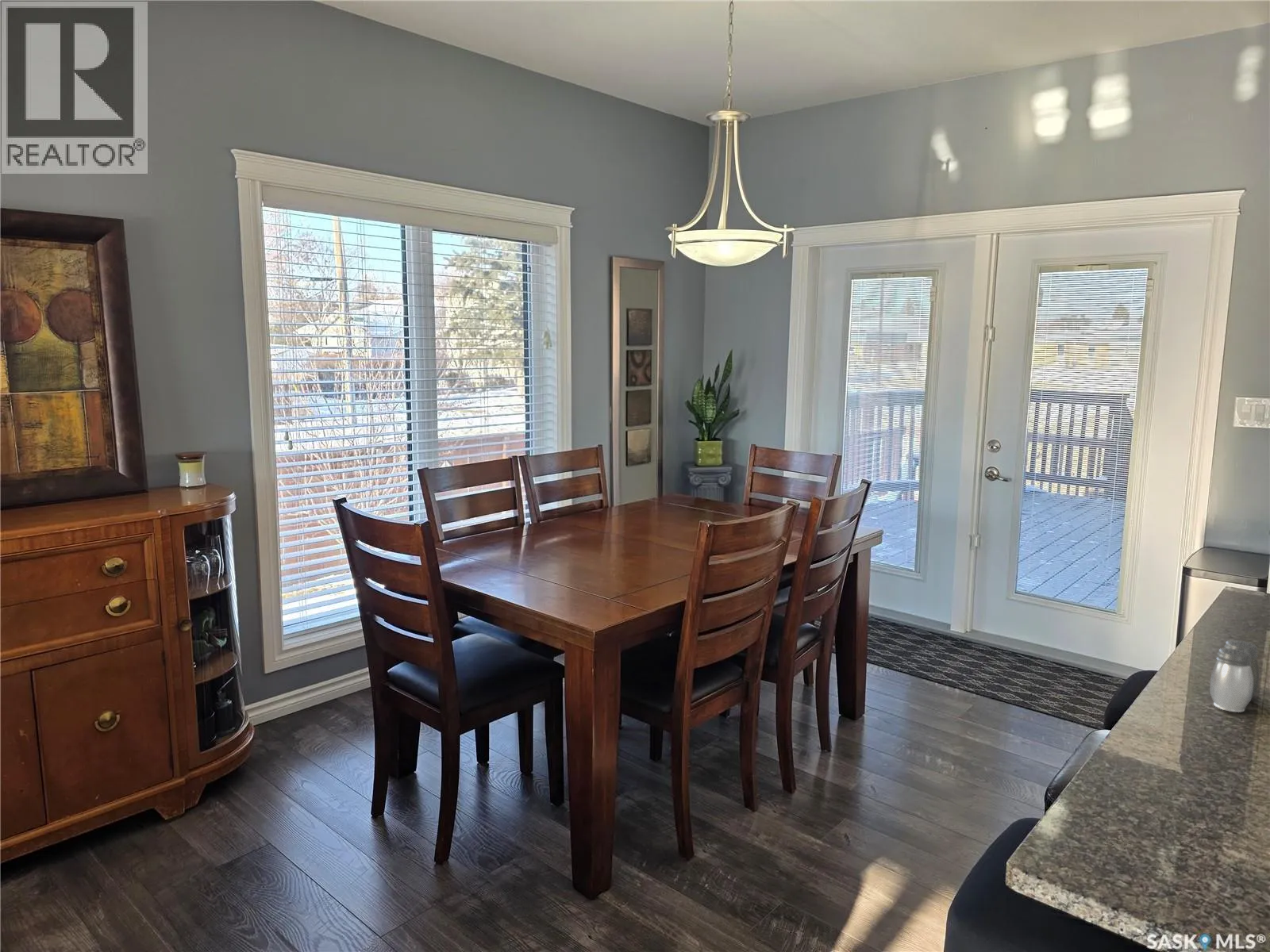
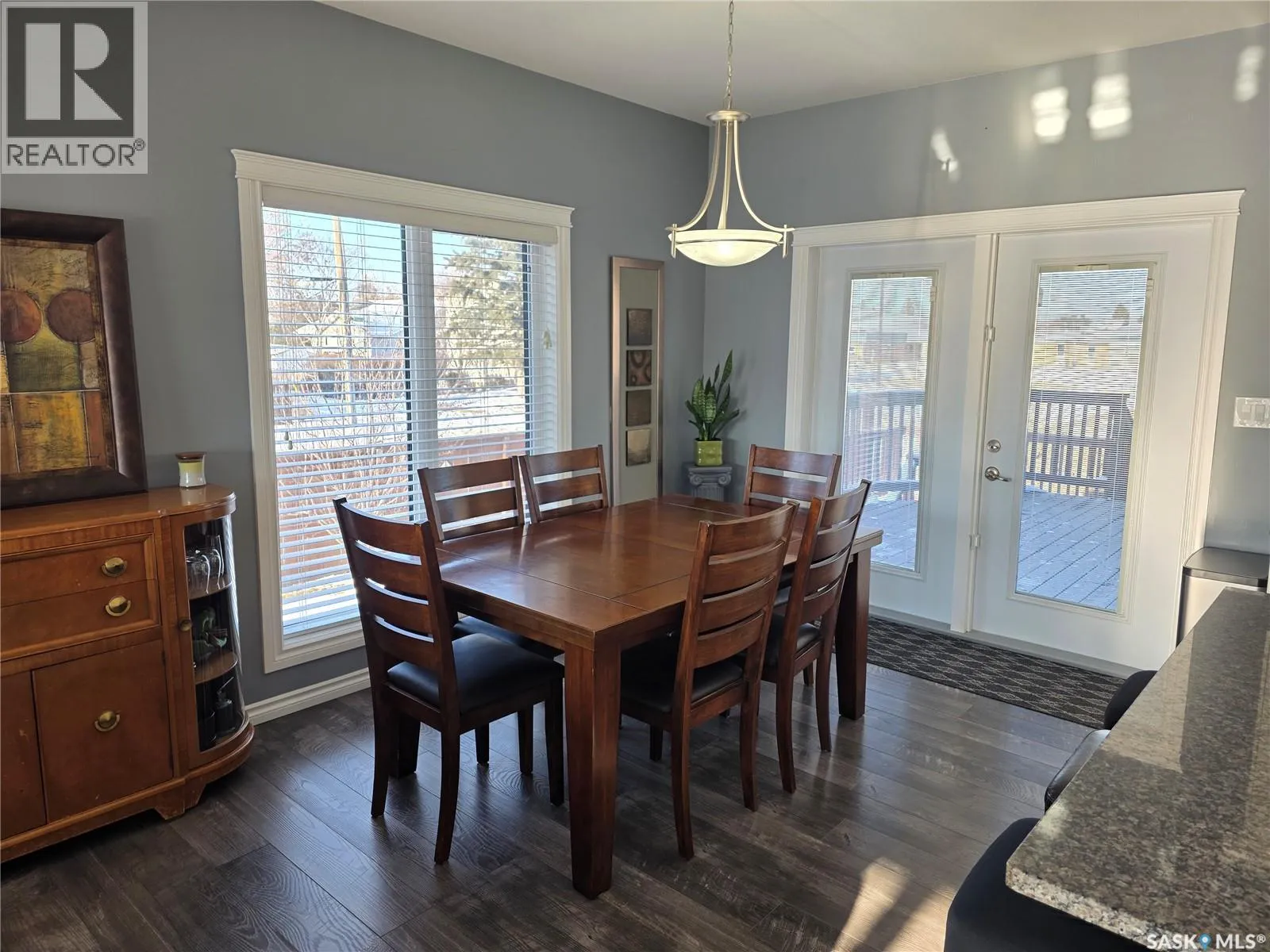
- salt and pepper shaker (1235, 674)
